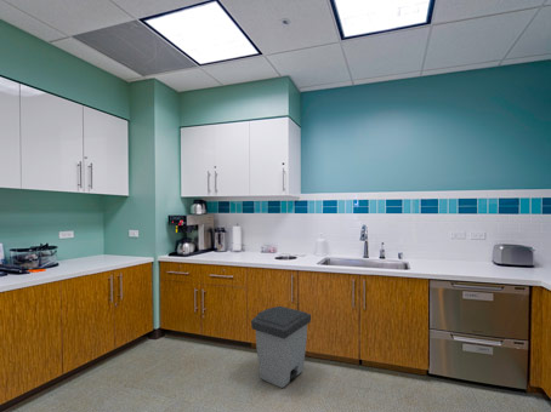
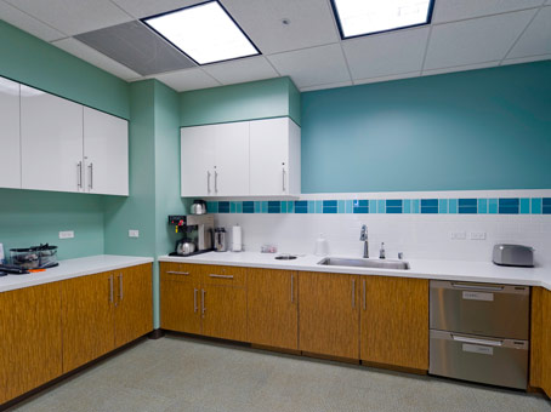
- trash can (280, 344)
